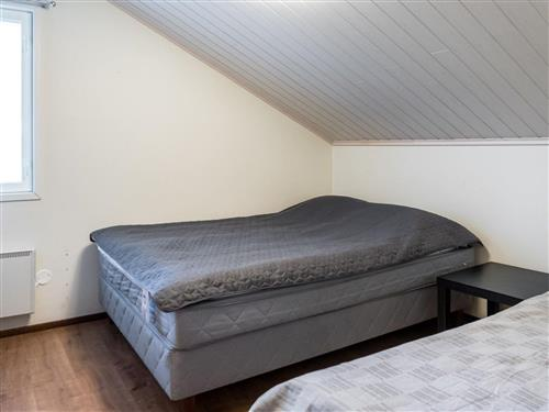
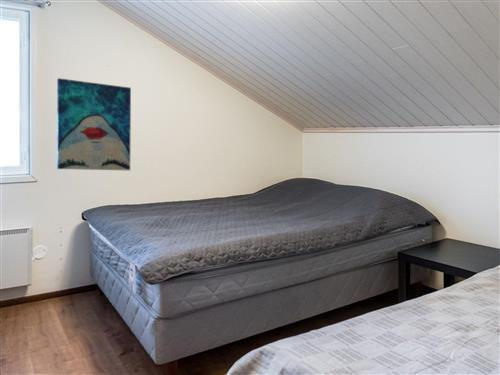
+ wall art (95, 126)
